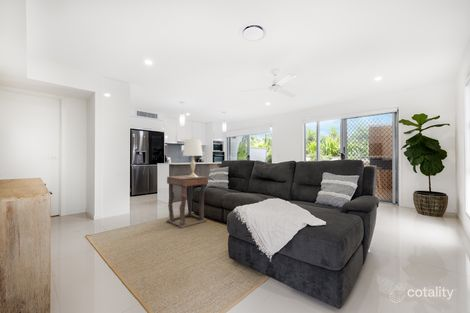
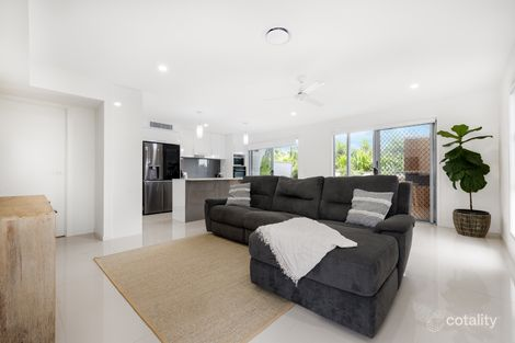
- side table (185, 198)
- lamp (192, 158)
